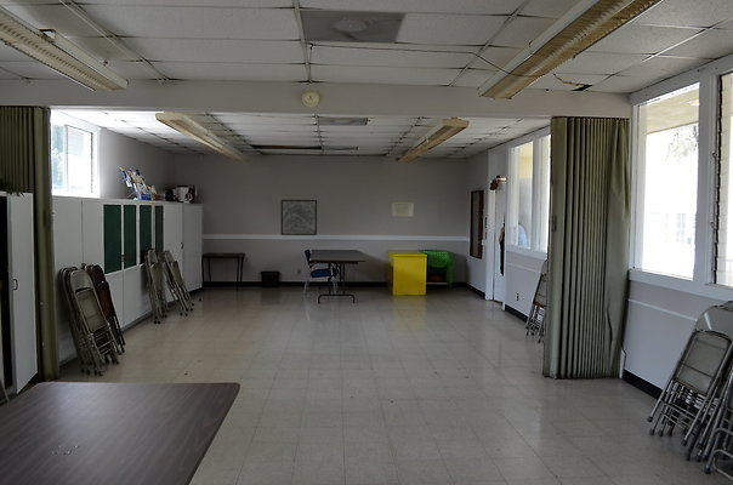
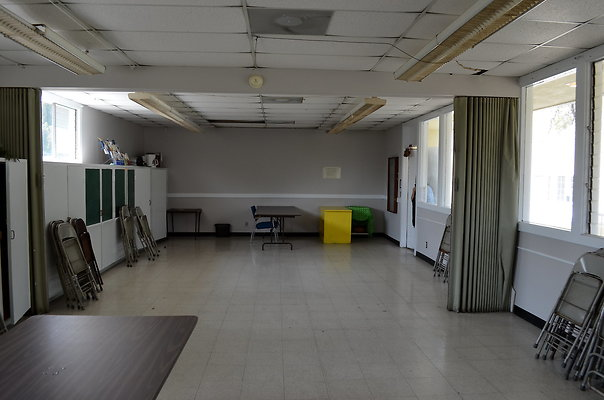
- wall art (299, 217)
